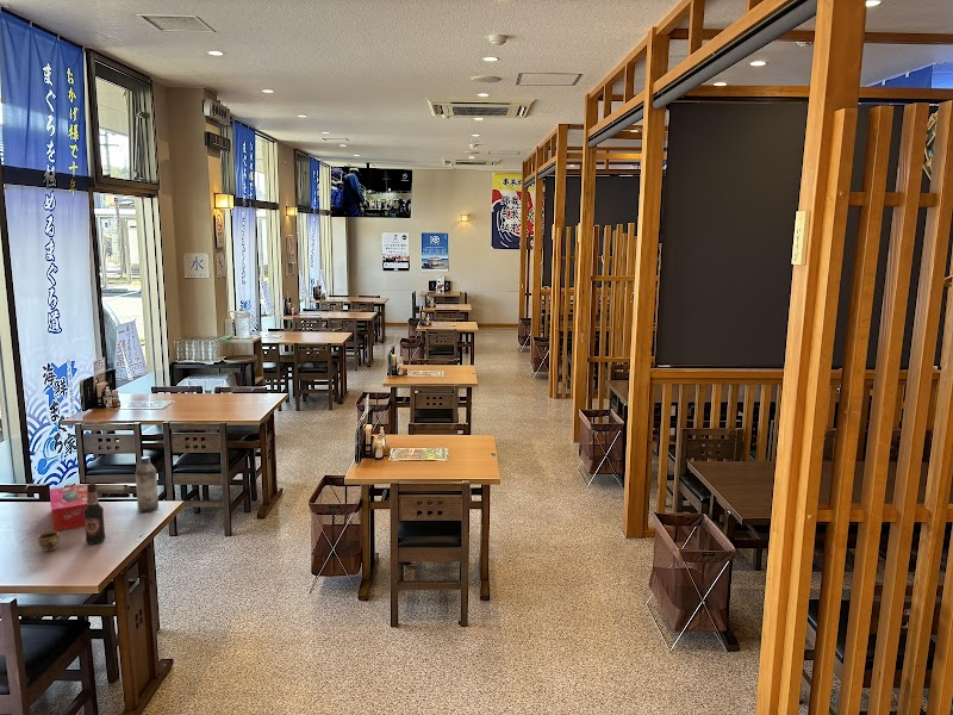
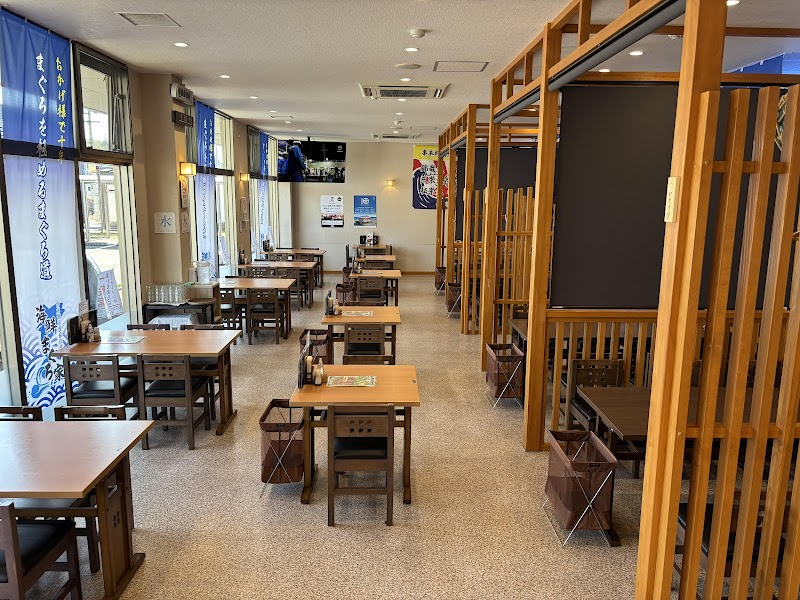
- bottle (93, 512)
- tissue box (70, 506)
- cup (49, 542)
- water bottle (147, 483)
